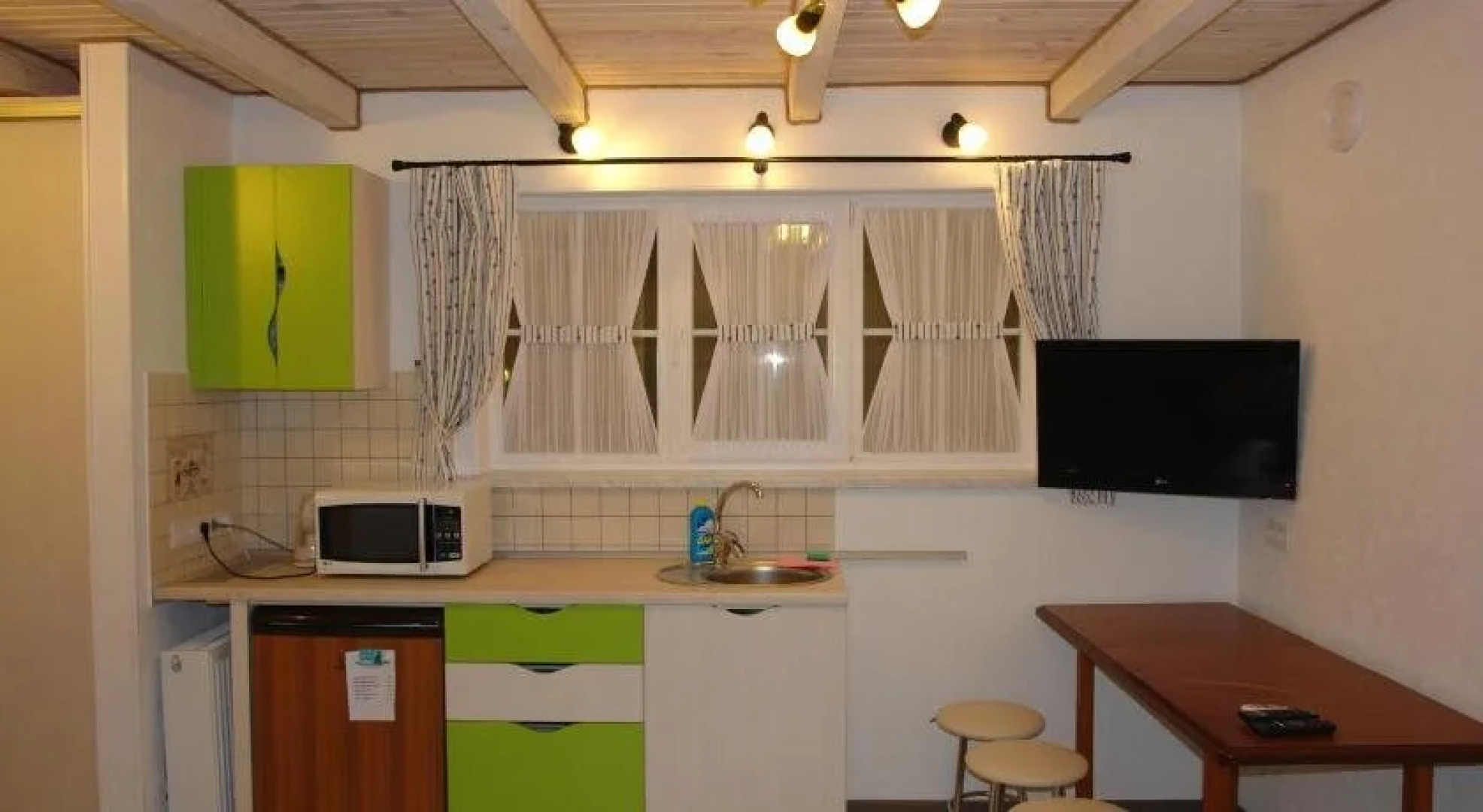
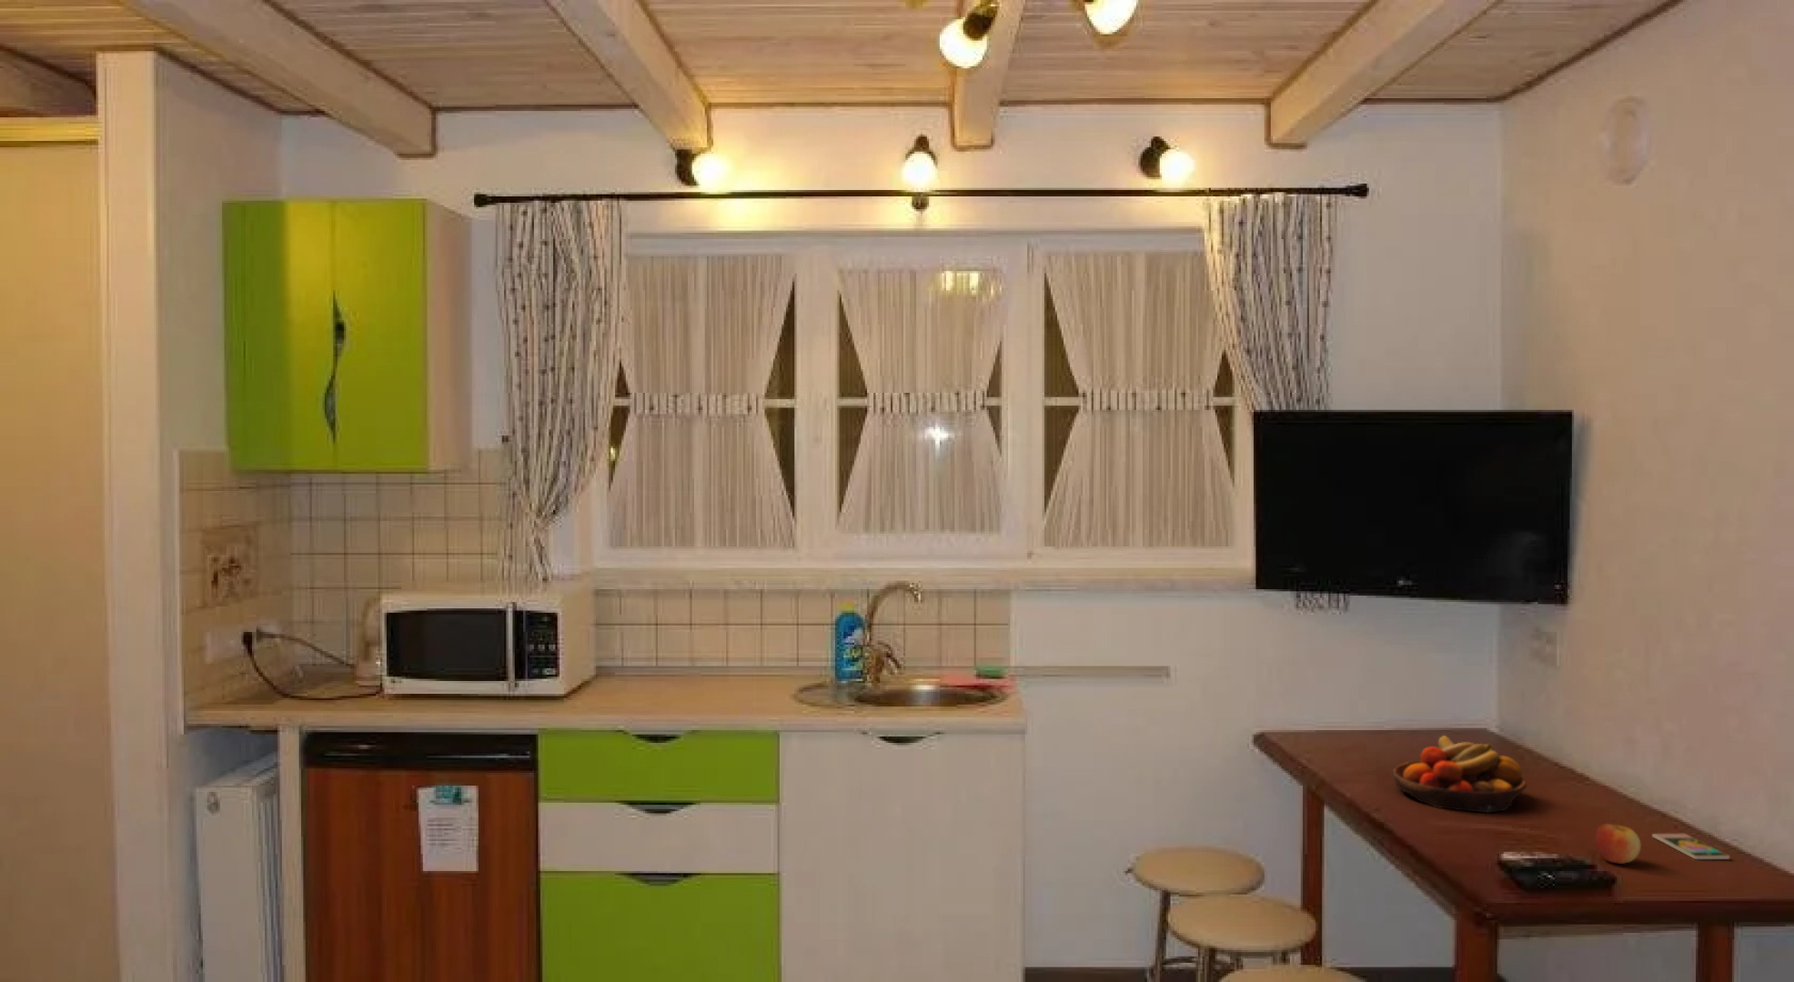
+ apple (1617, 841)
+ smartphone (1690, 845)
+ fruit bowl (1456, 770)
